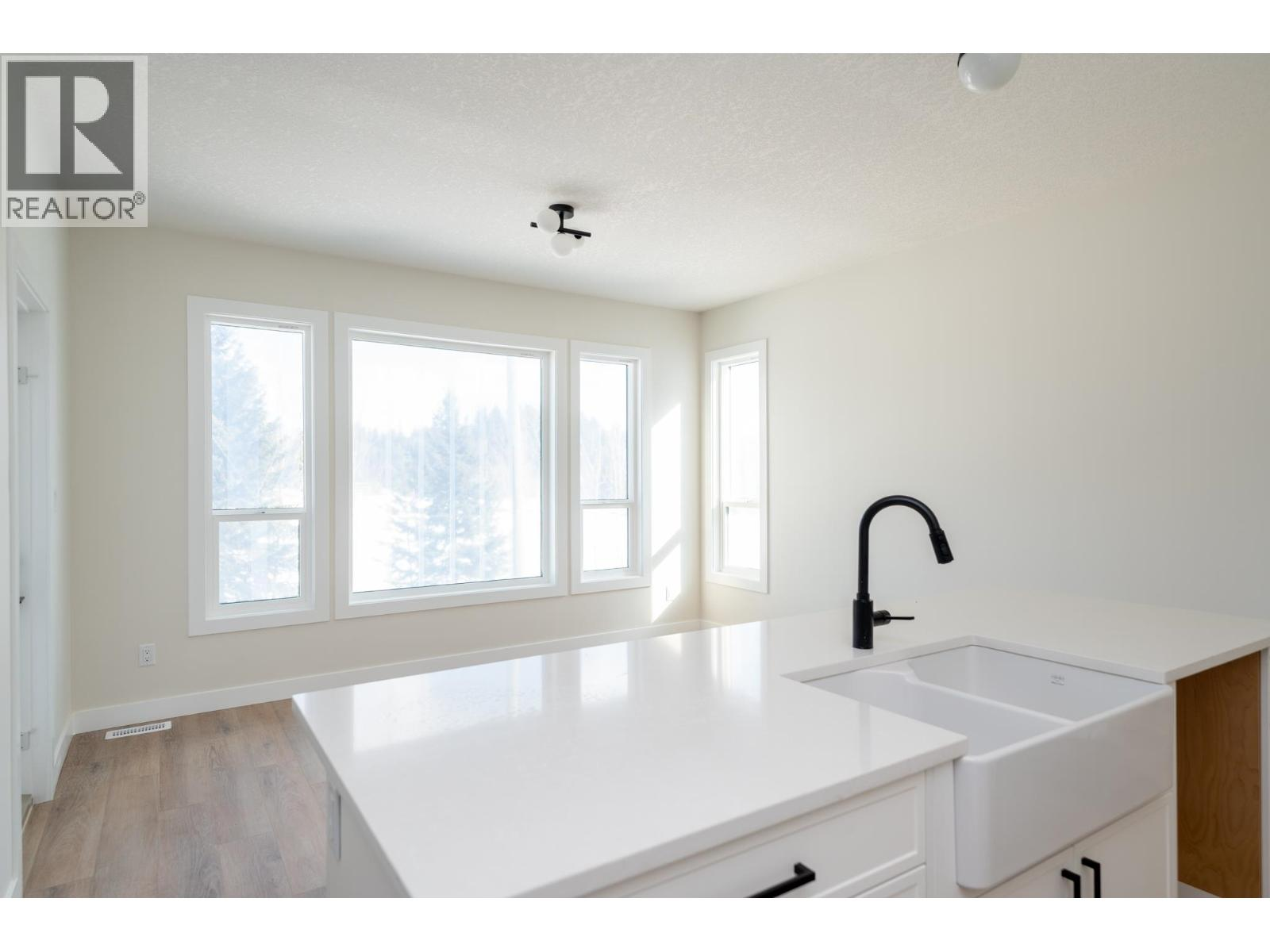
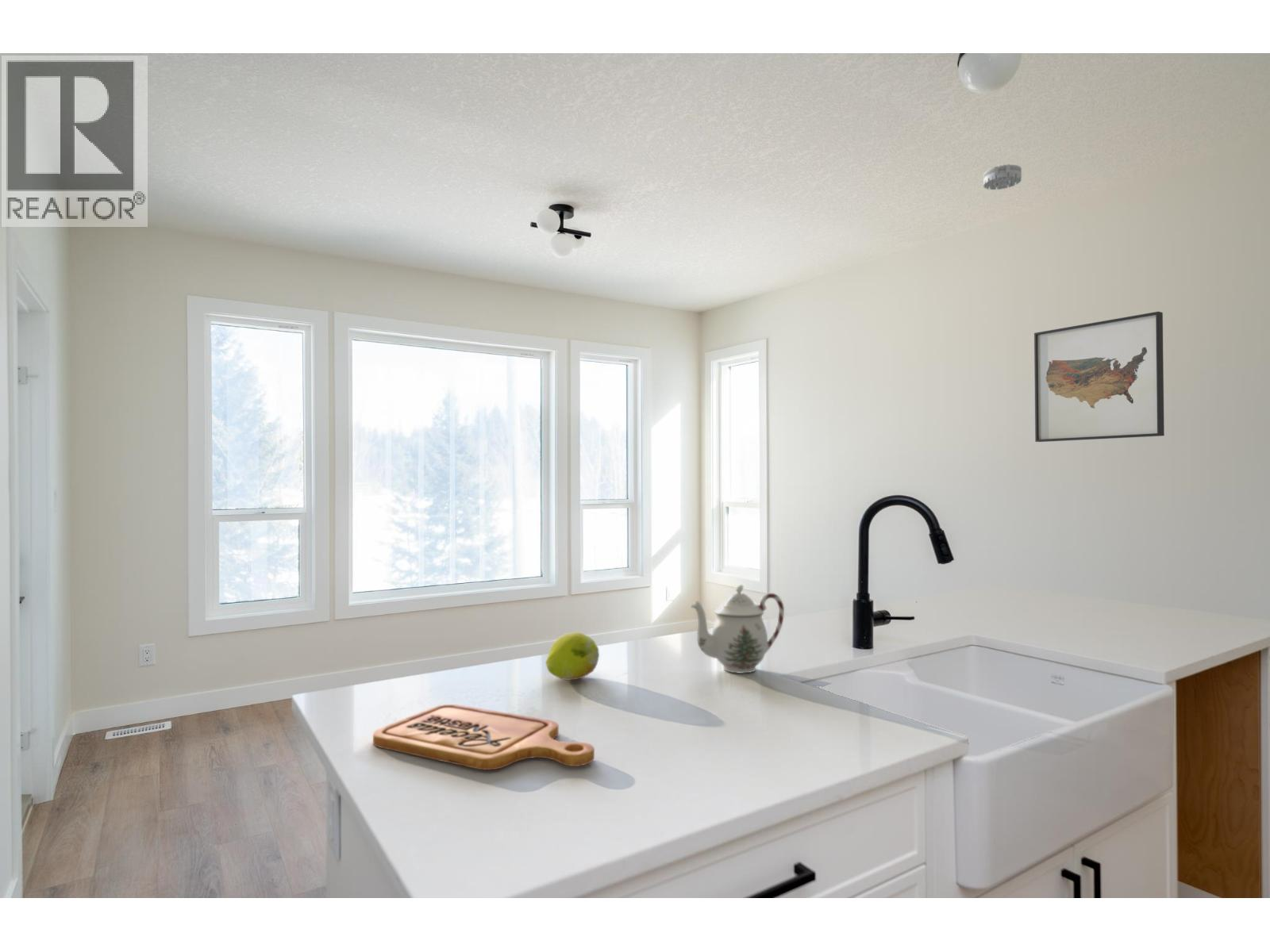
+ cutting board (492, 738)
+ wall art (1095, 381)
+ smoke detector (1002, 176)
+ teapot (737, 627)
+ fruit (573, 656)
